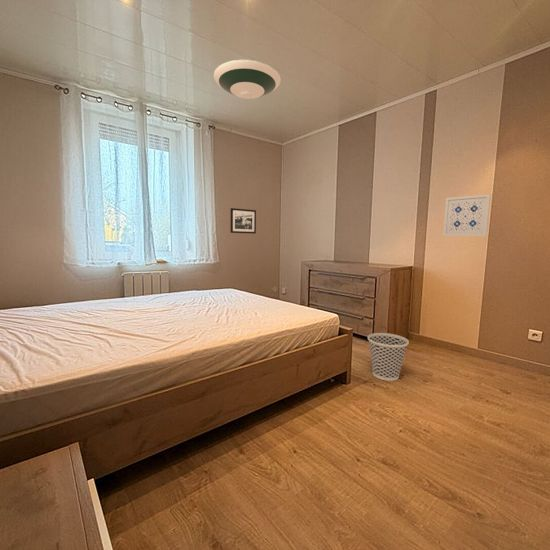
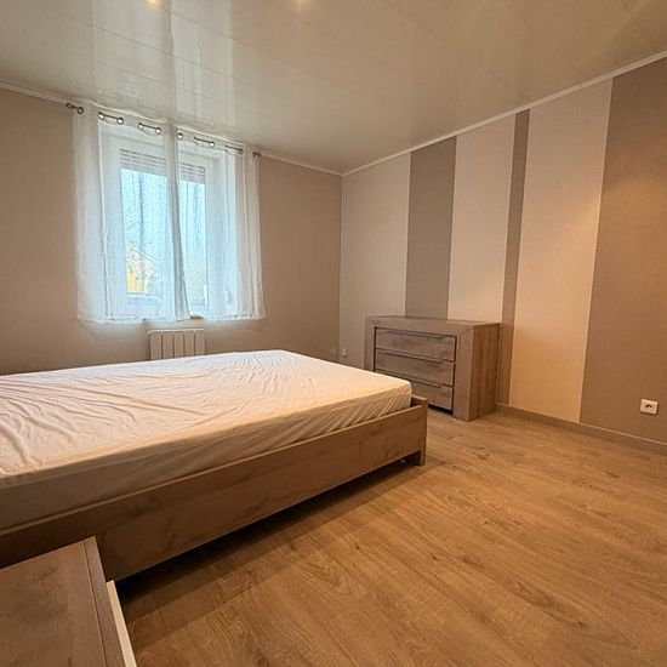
- wall art (465, 216)
- wastebasket (386, 357)
- picture frame (243, 221)
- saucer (247, 87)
